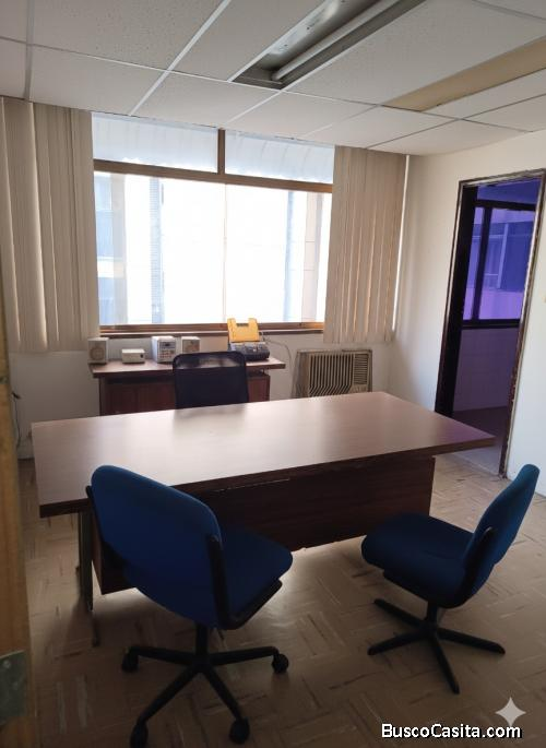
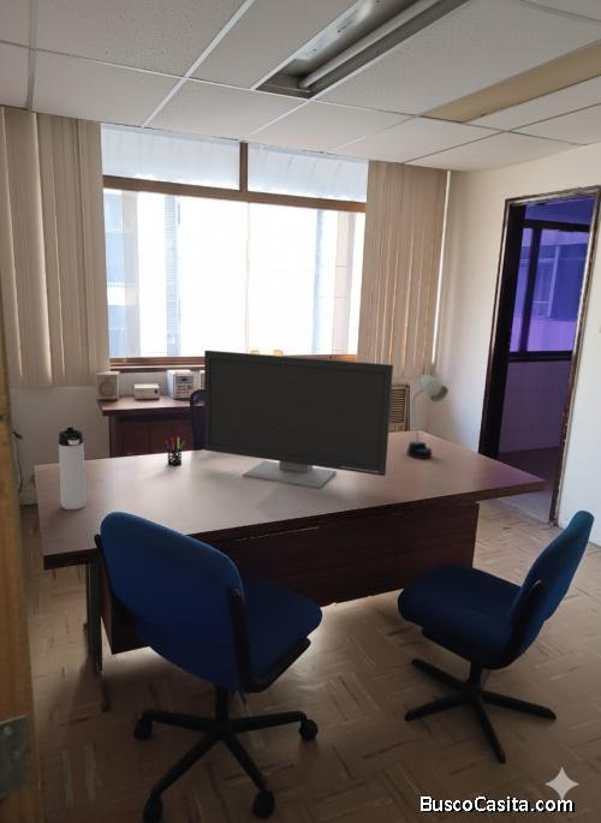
+ desk lamp (415, 416)
+ thermos bottle (73, 469)
+ monitor (292, 417)
+ pen holder (175, 449)
